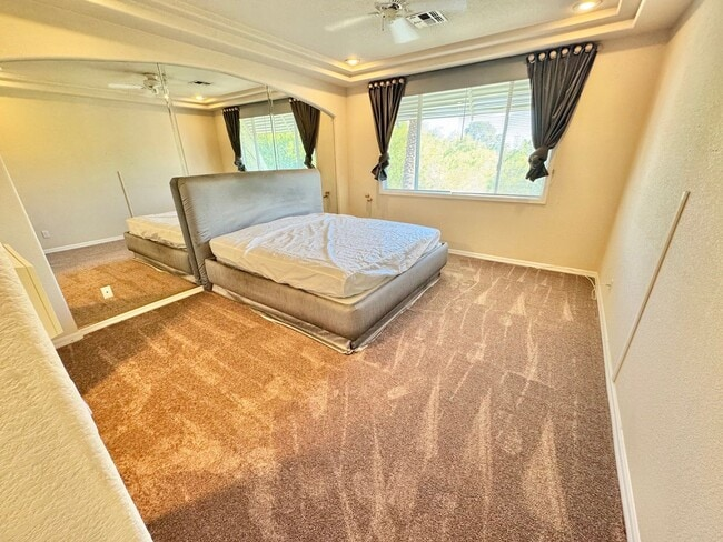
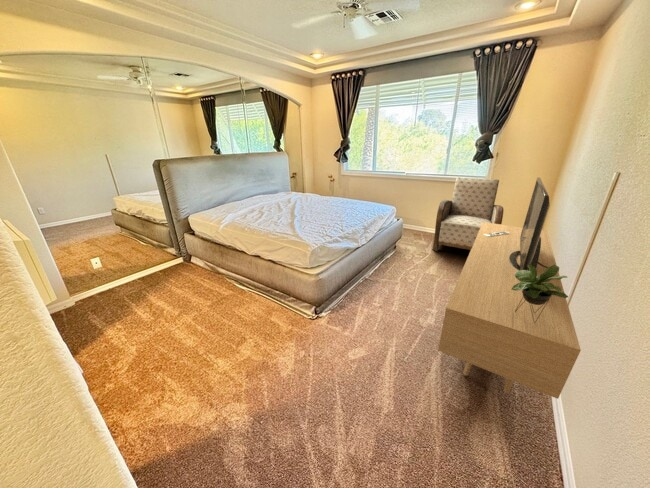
+ armchair (470, 216)
+ media console (513, 257)
